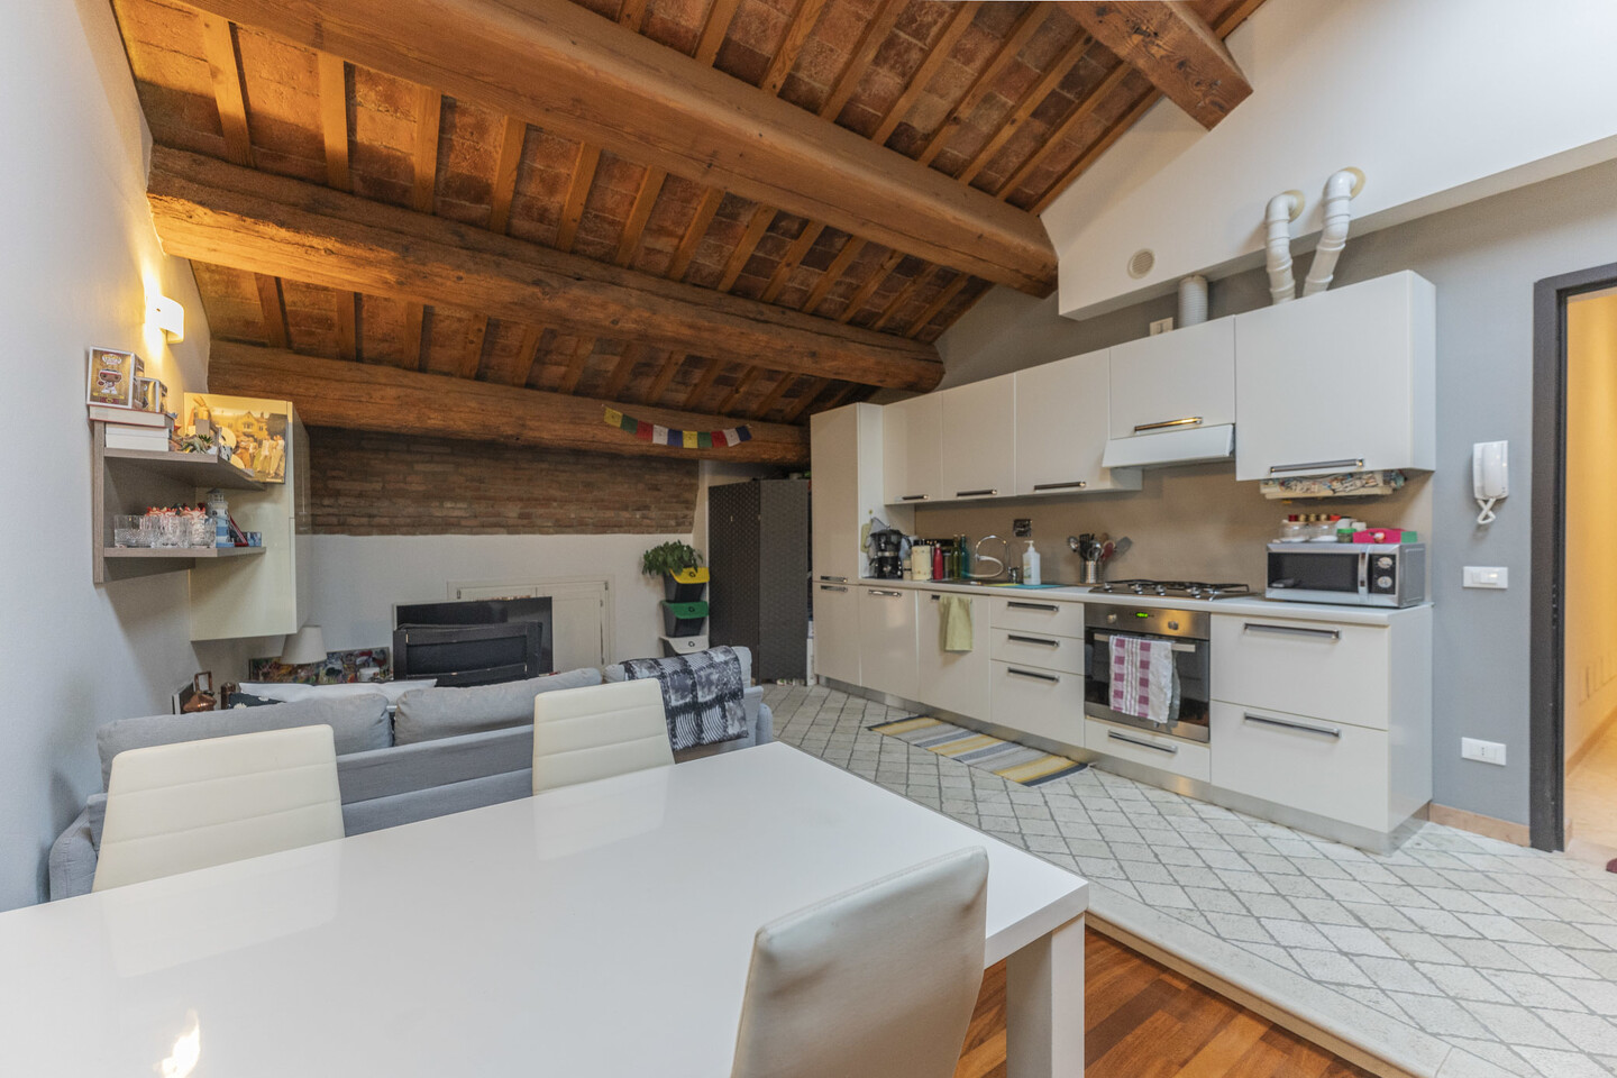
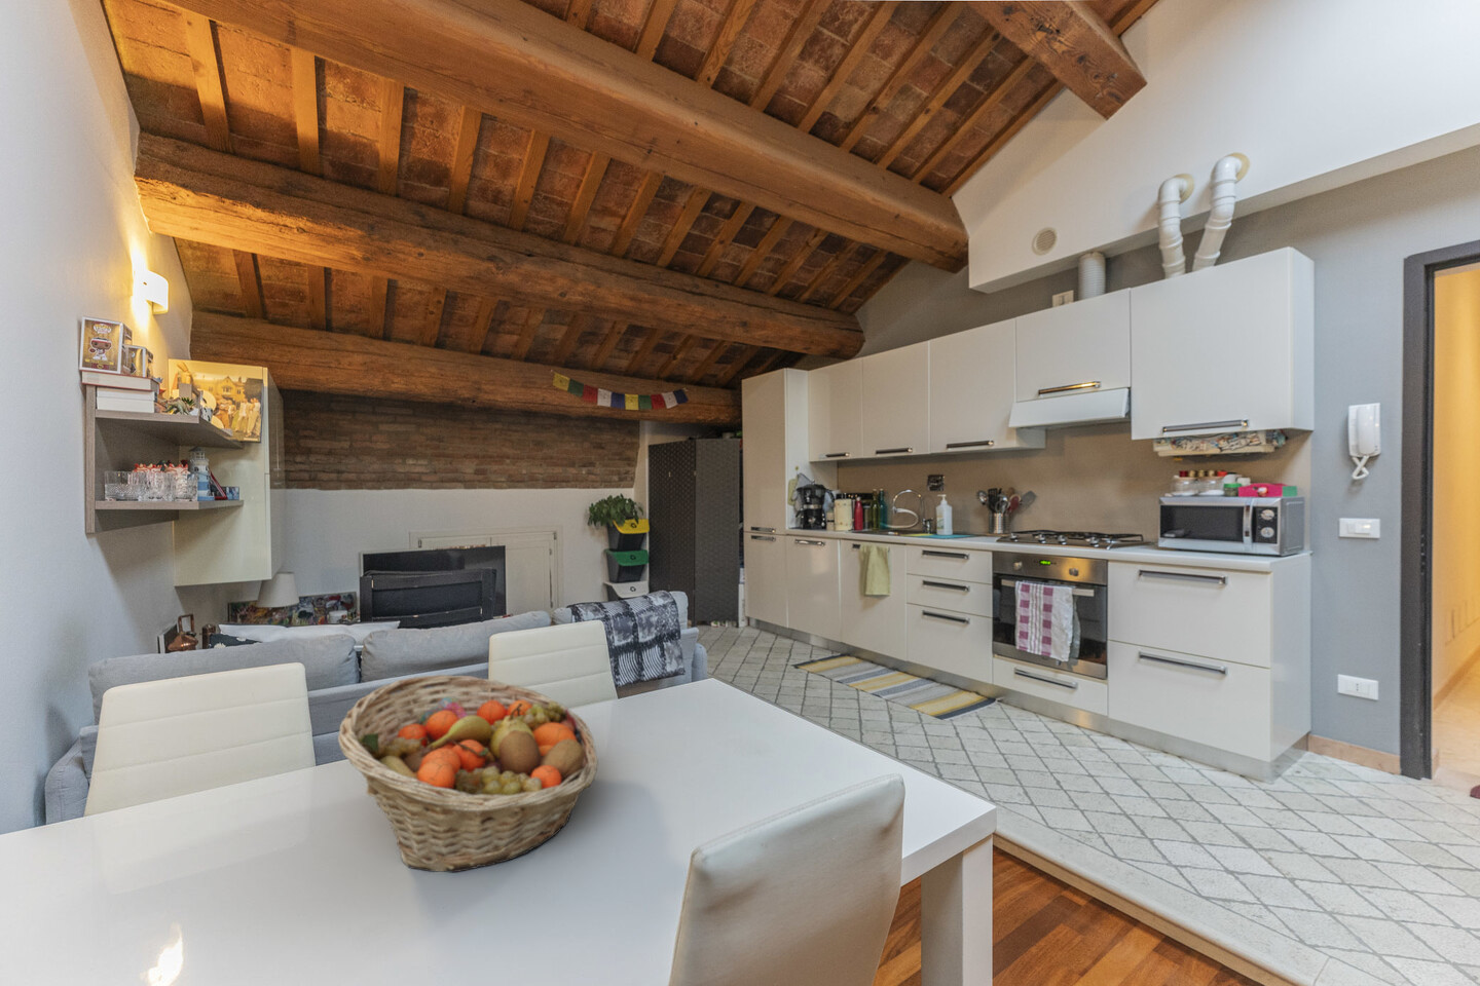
+ fruit basket (480, 752)
